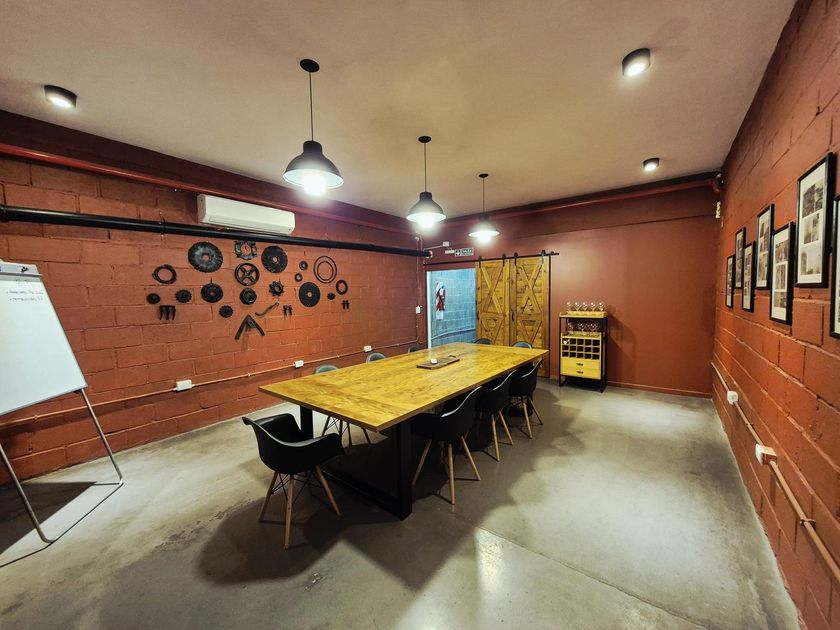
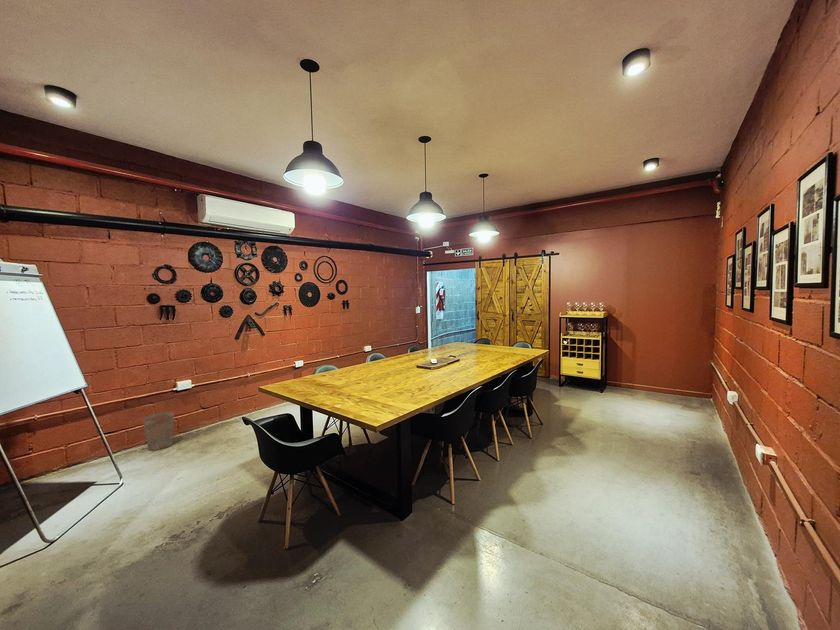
+ wastebasket (159, 431)
